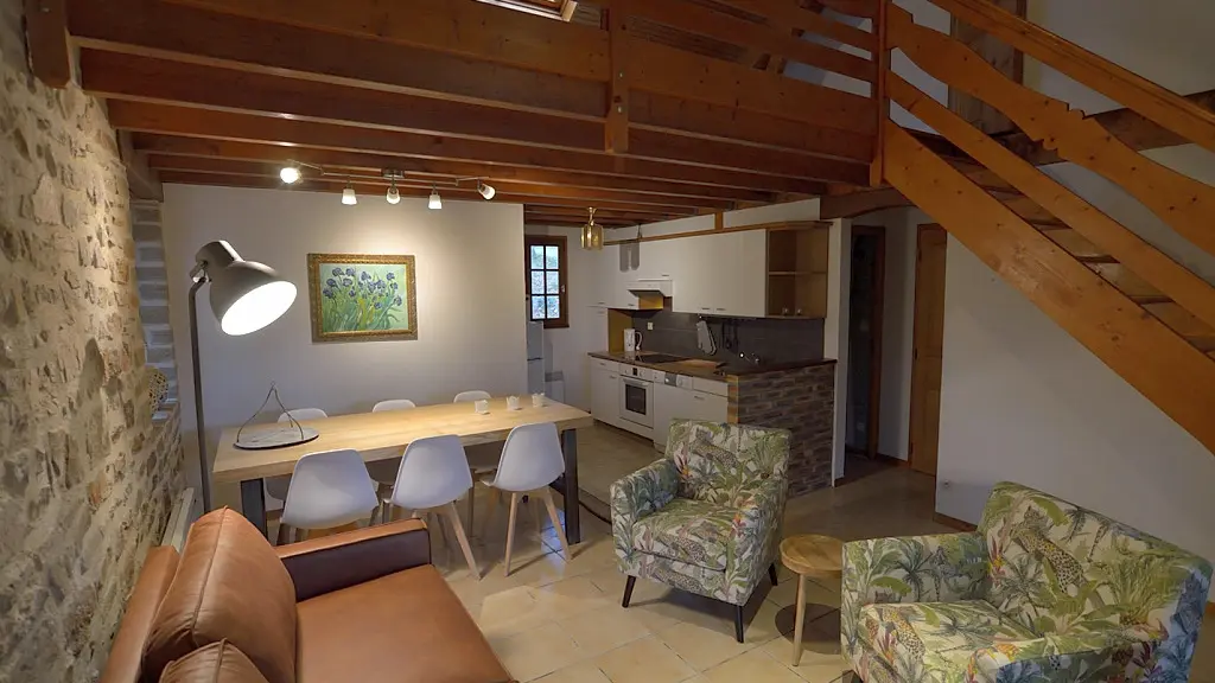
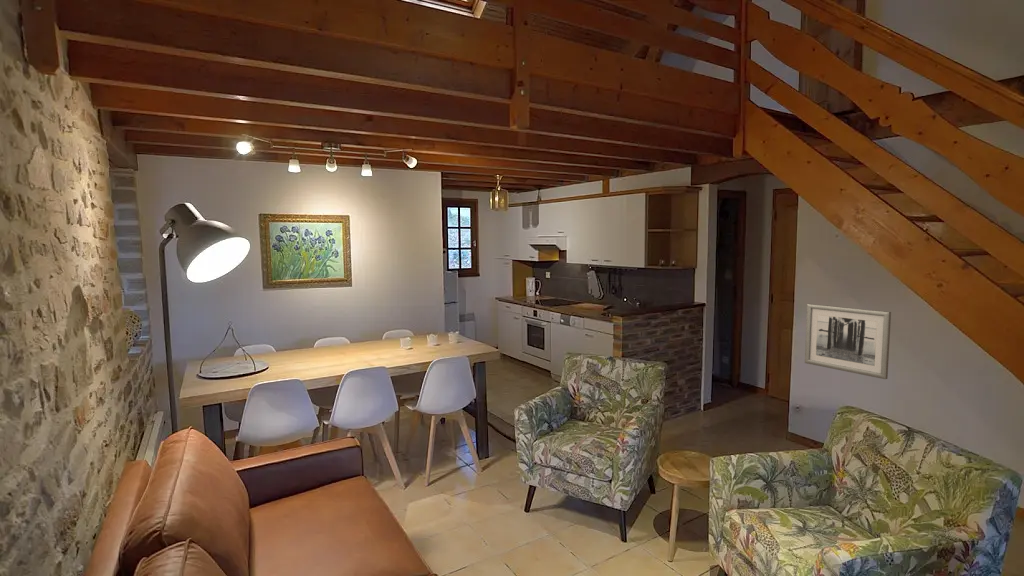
+ wall art (844, 339)
